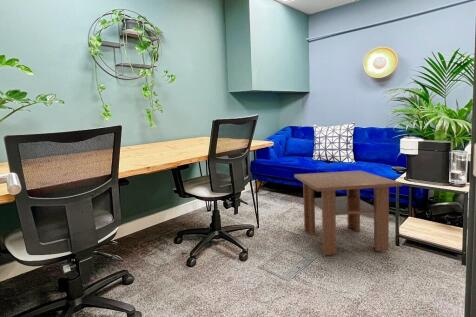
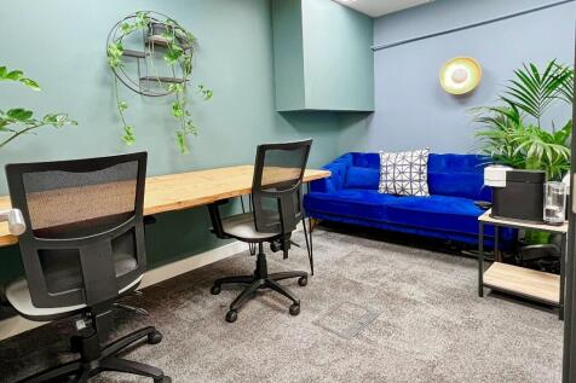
- coffee table (342, 209)
